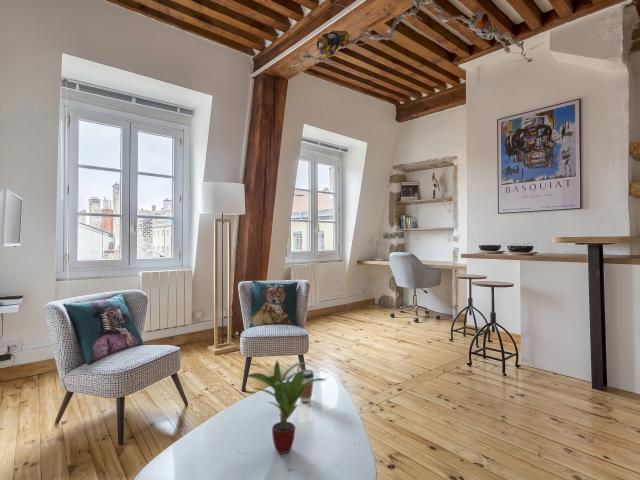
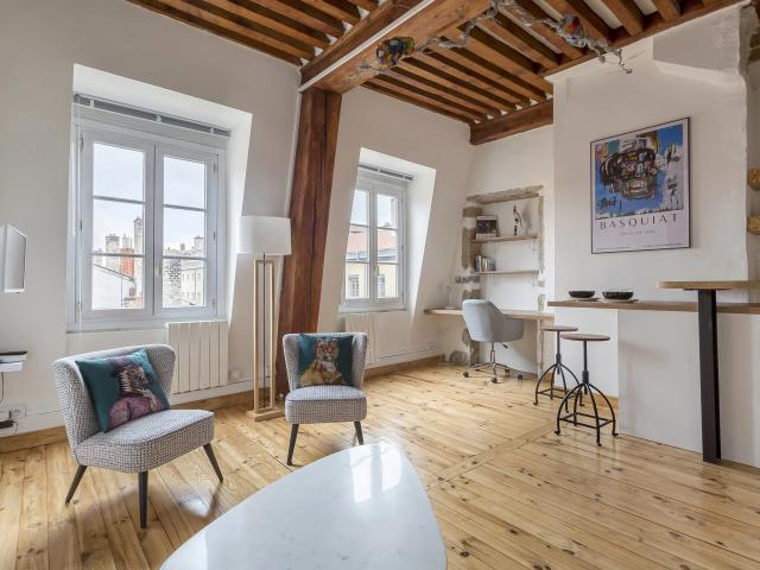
- coffee cup (306, 385)
- potted plant (280, 410)
